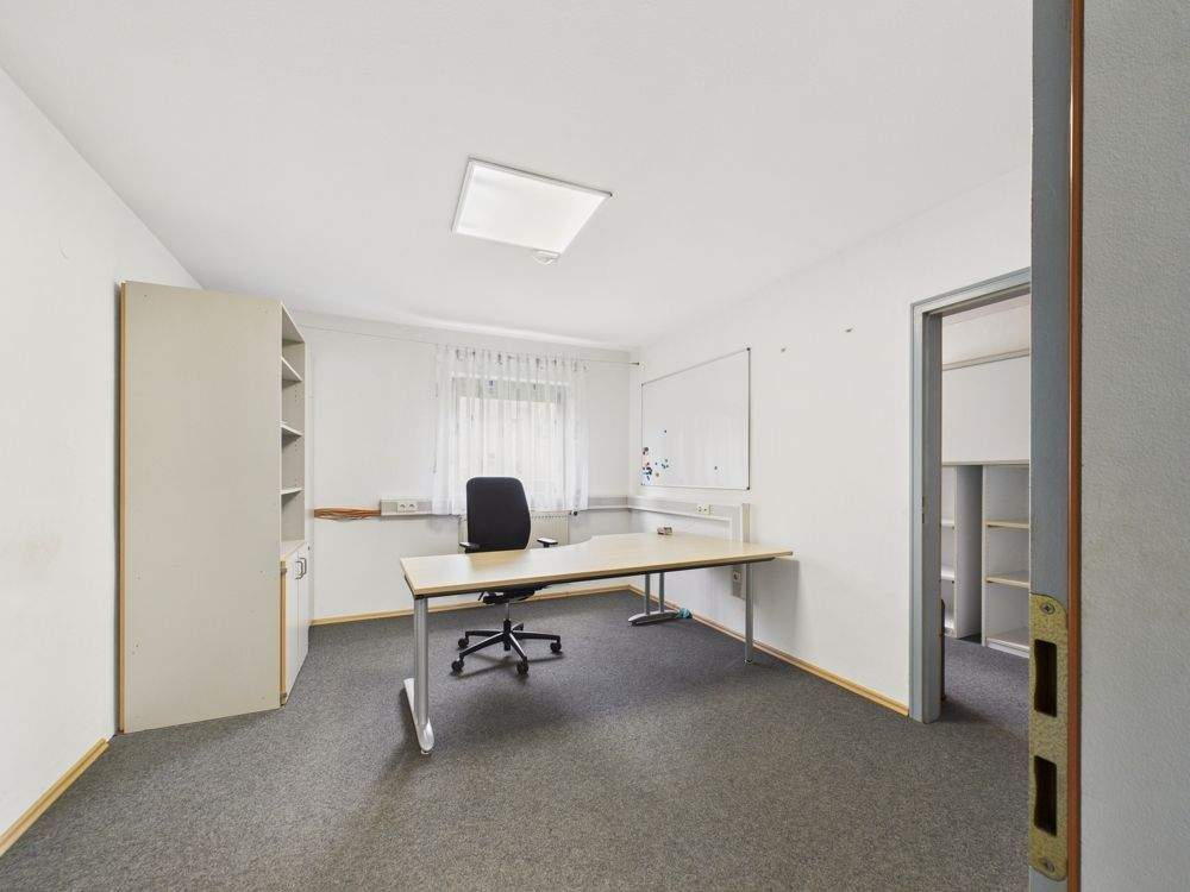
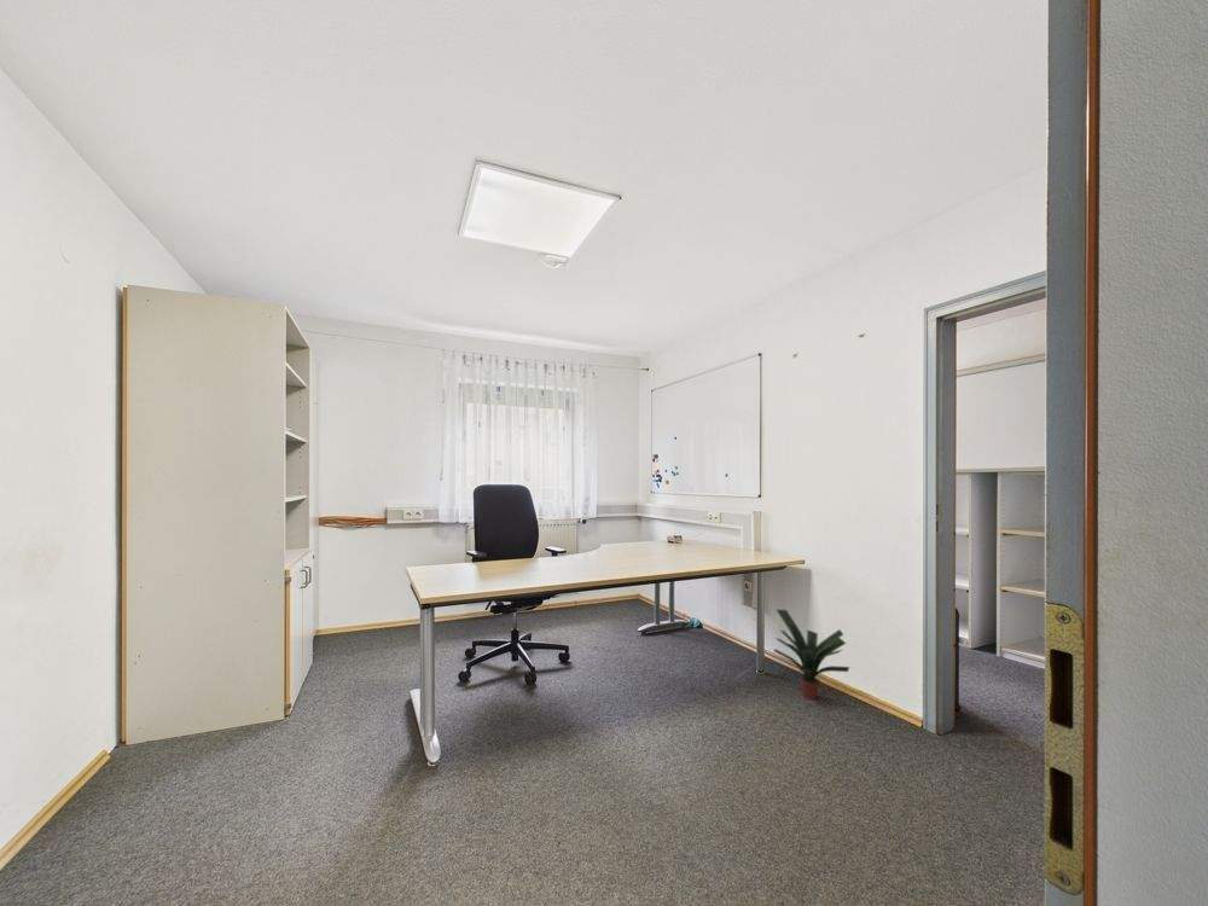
+ potted plant (807, 656)
